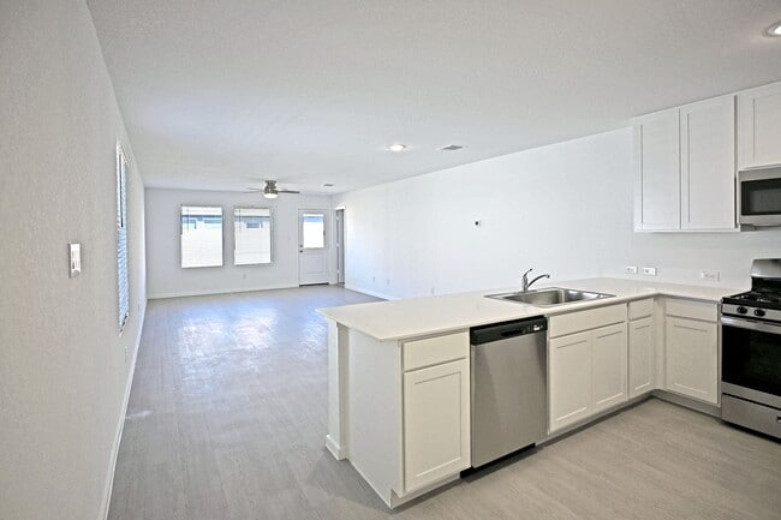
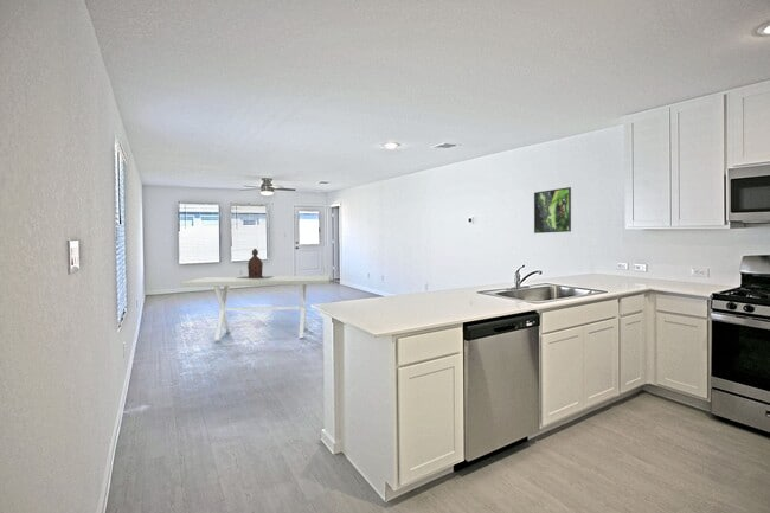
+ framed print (551, 211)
+ dining table (263, 307)
+ lantern (255, 262)
